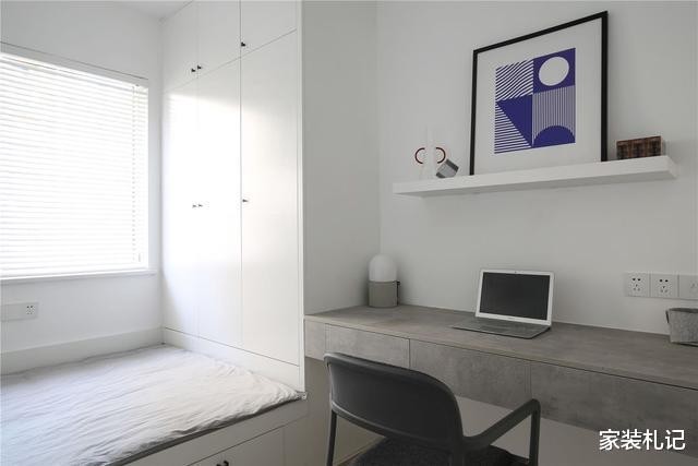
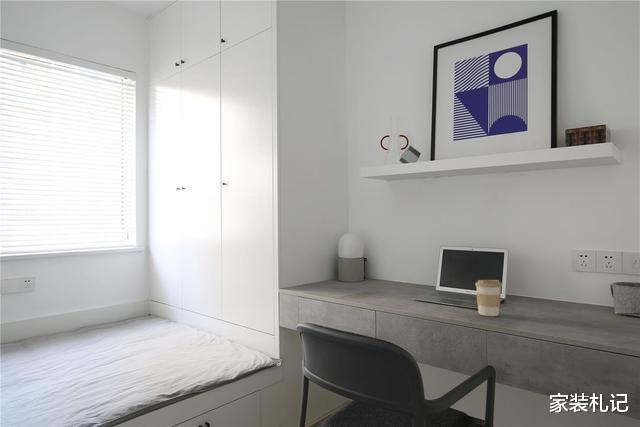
+ coffee cup (488, 296)
